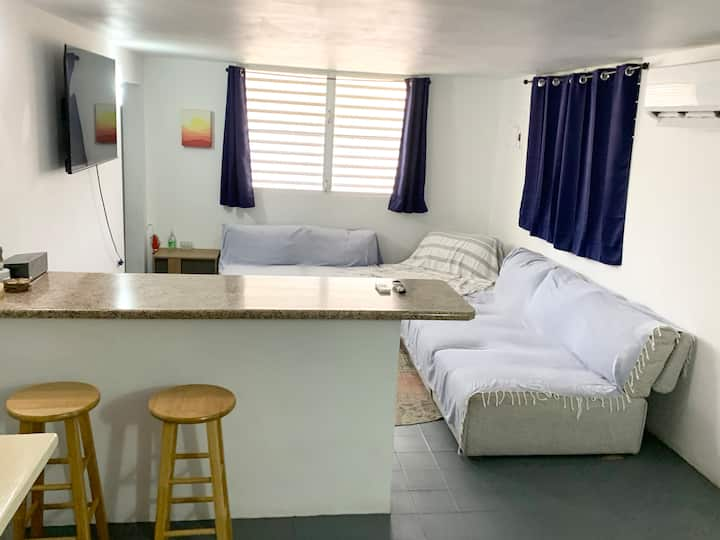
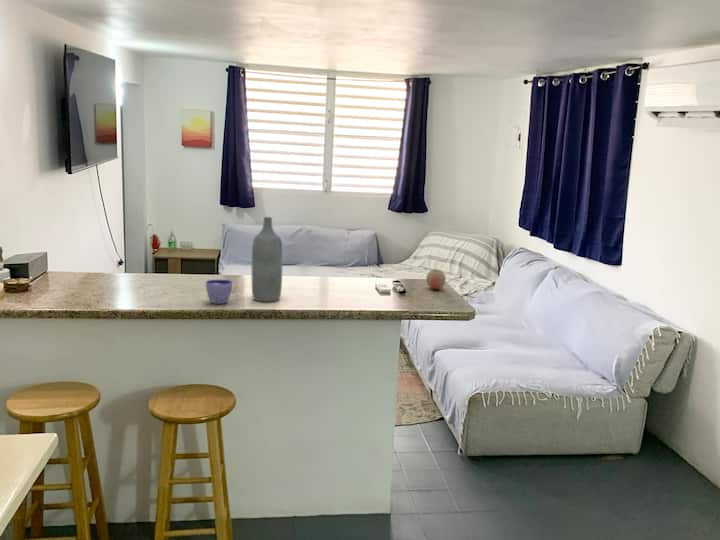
+ cup (217, 291)
+ bottle (267, 258)
+ fruit (436, 279)
